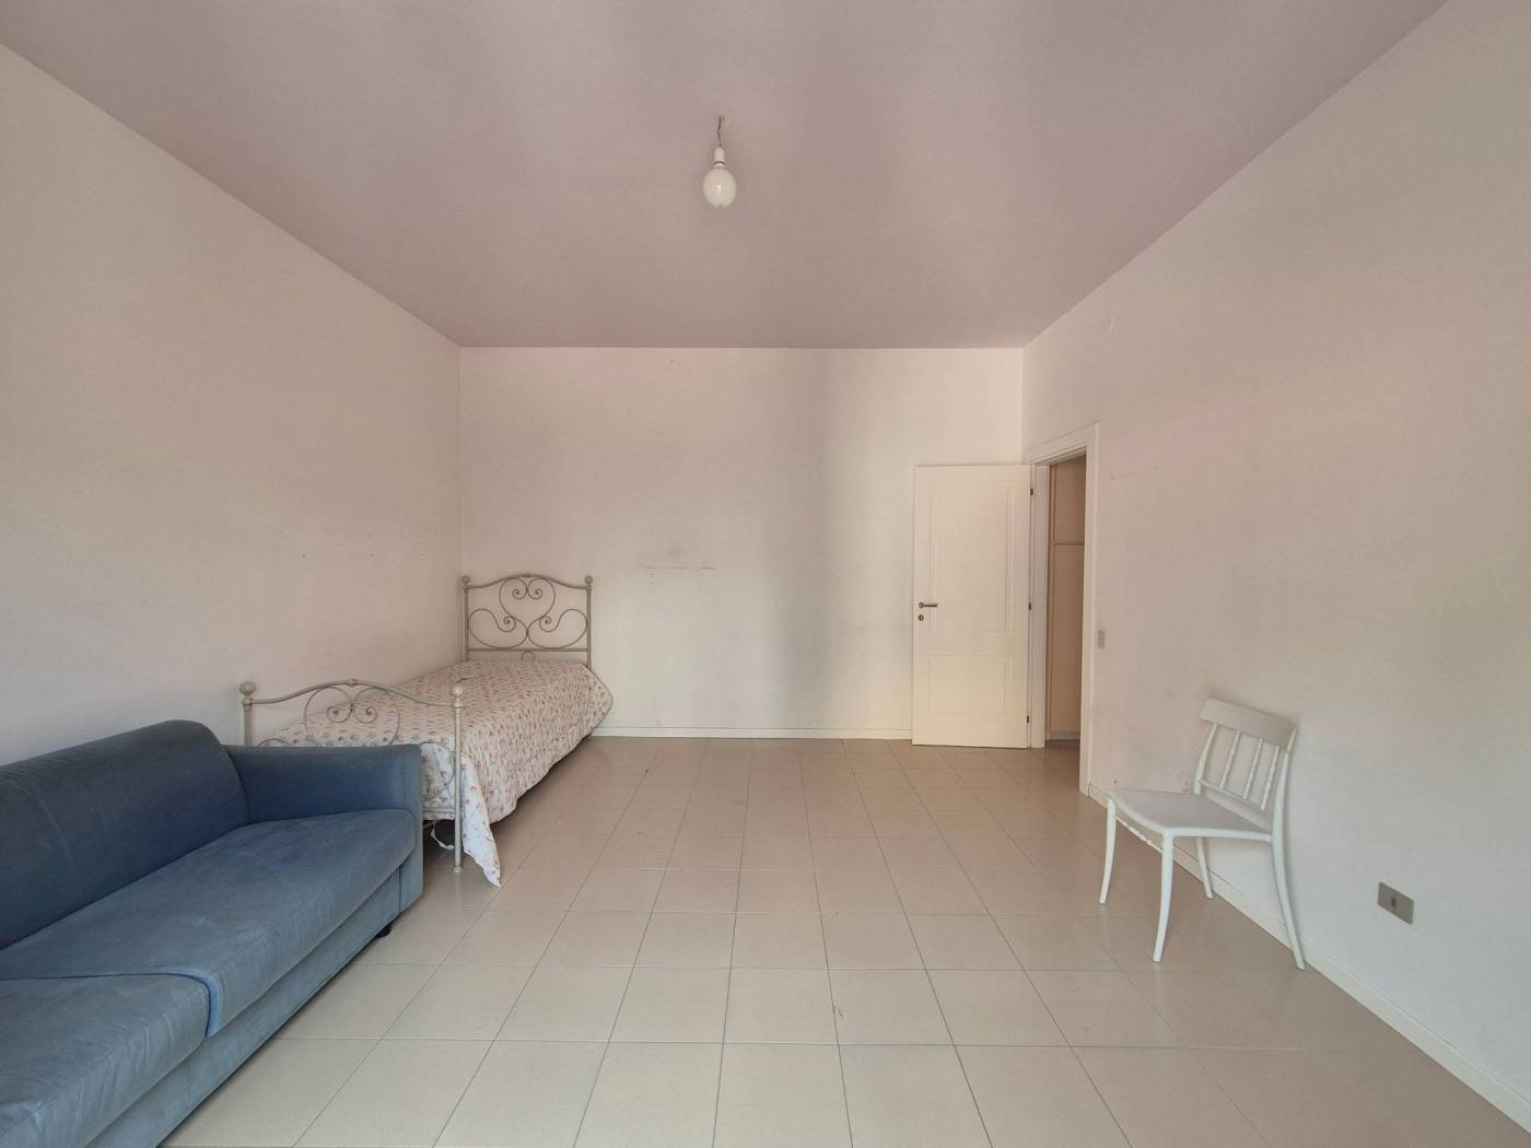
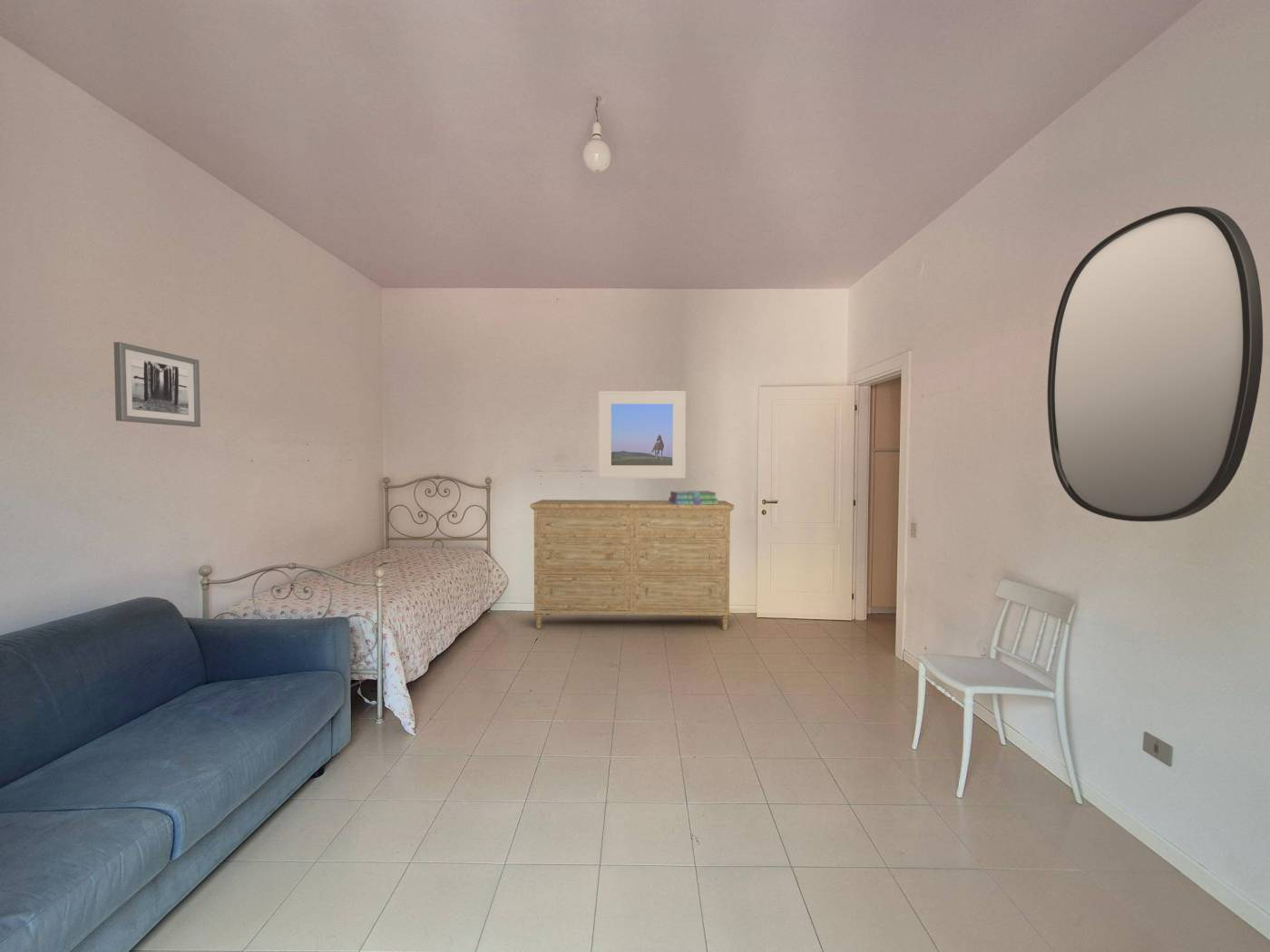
+ dresser (632, 562)
+ stack of books (692, 497)
+ home mirror (1133, 372)
+ wall art (161, 388)
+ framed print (641, 434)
